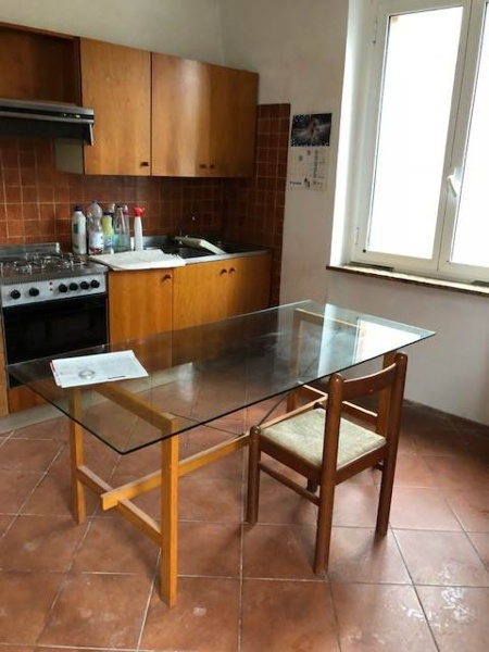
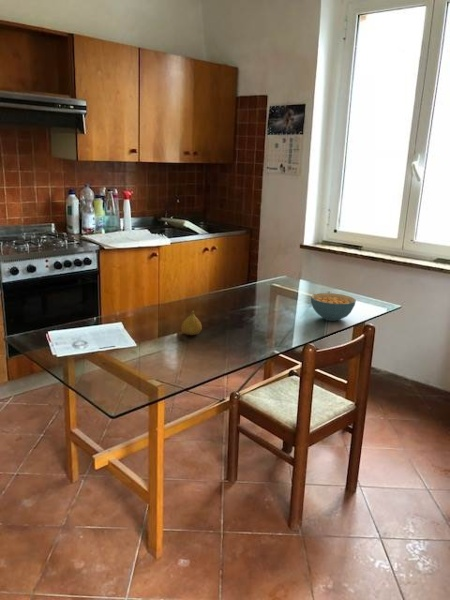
+ cereal bowl (332, 308)
+ fruit (191, 322)
